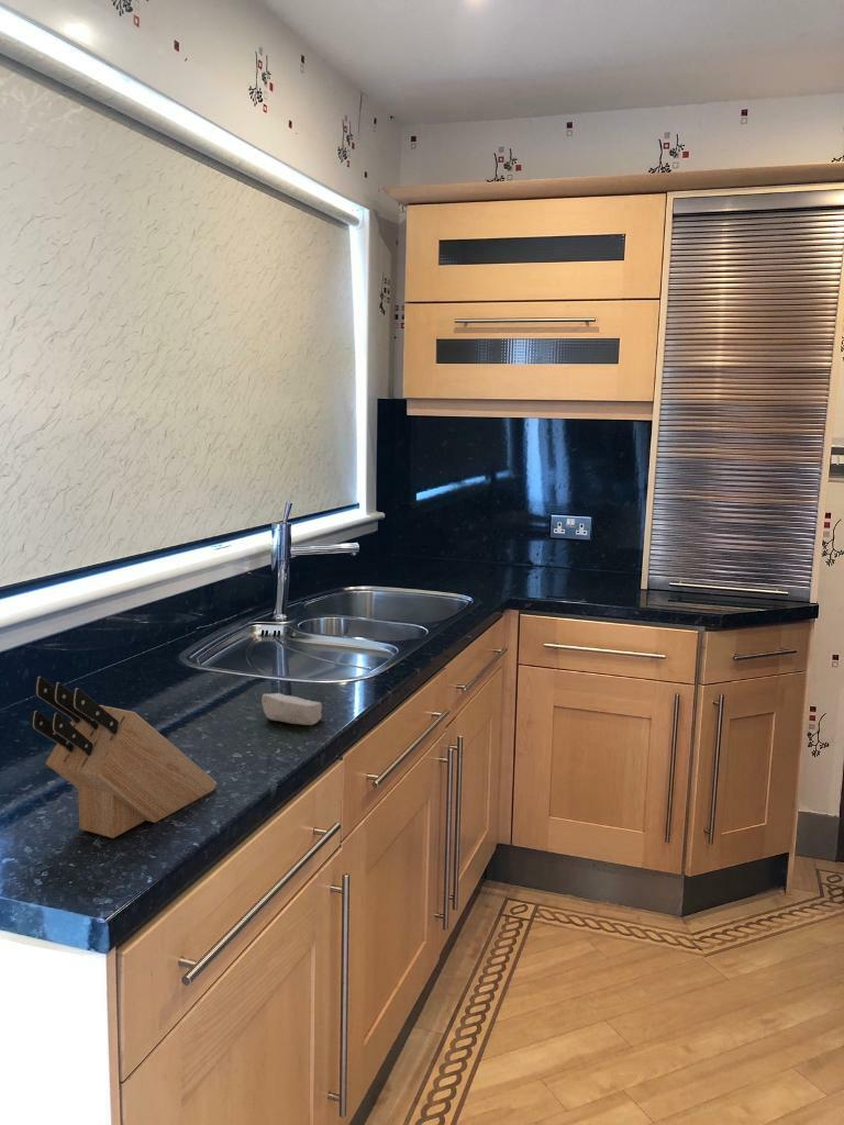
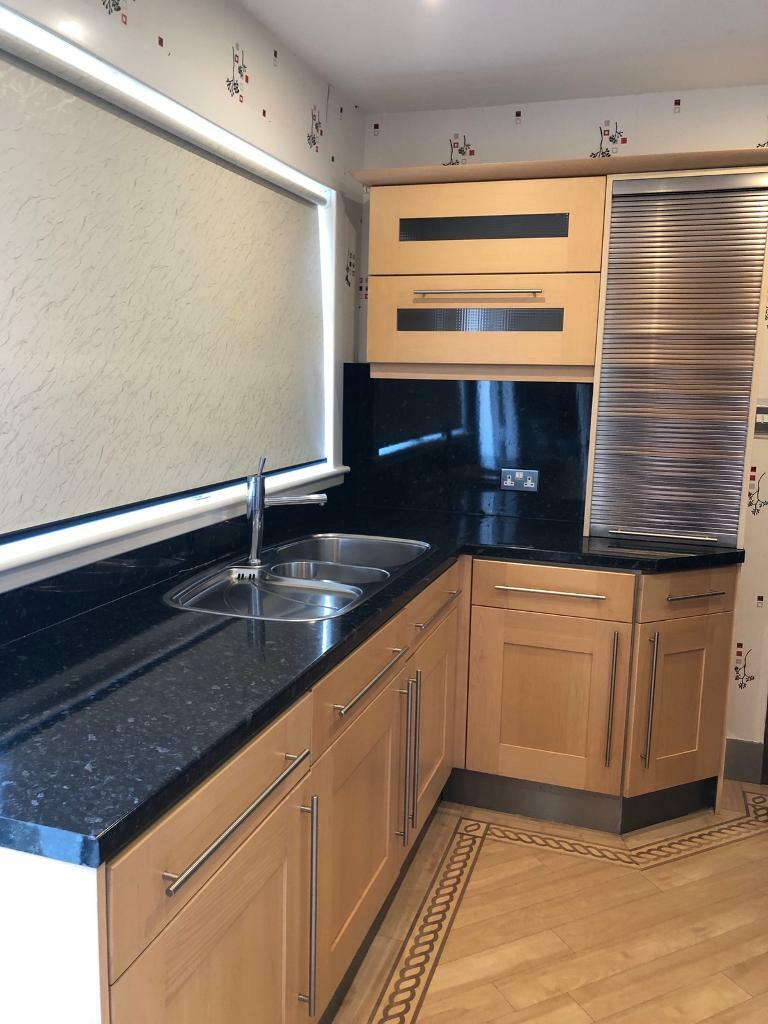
- soap bar (291, 706)
- knife block (125, 739)
